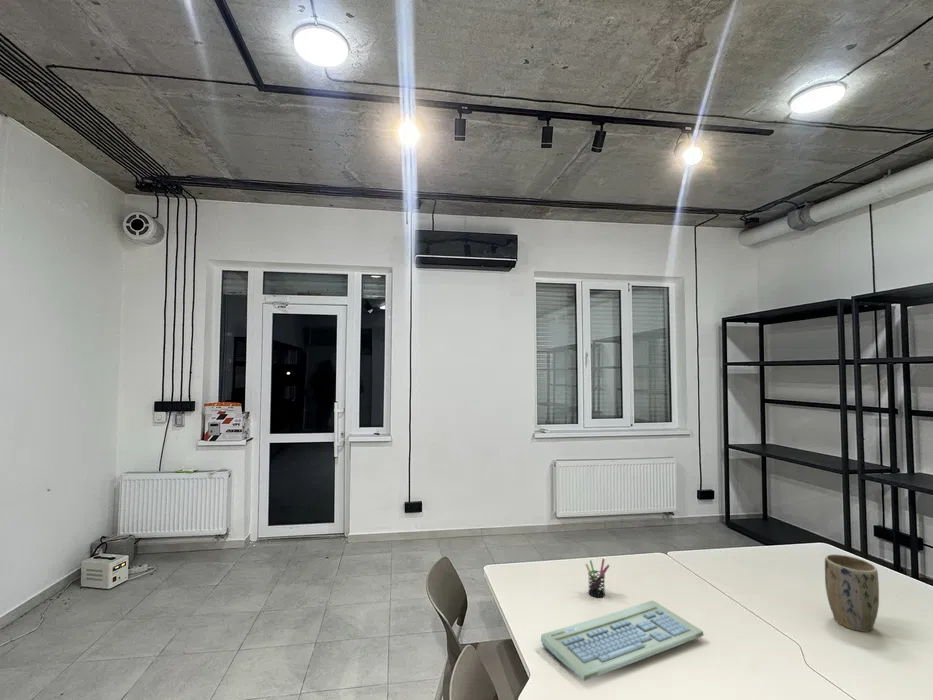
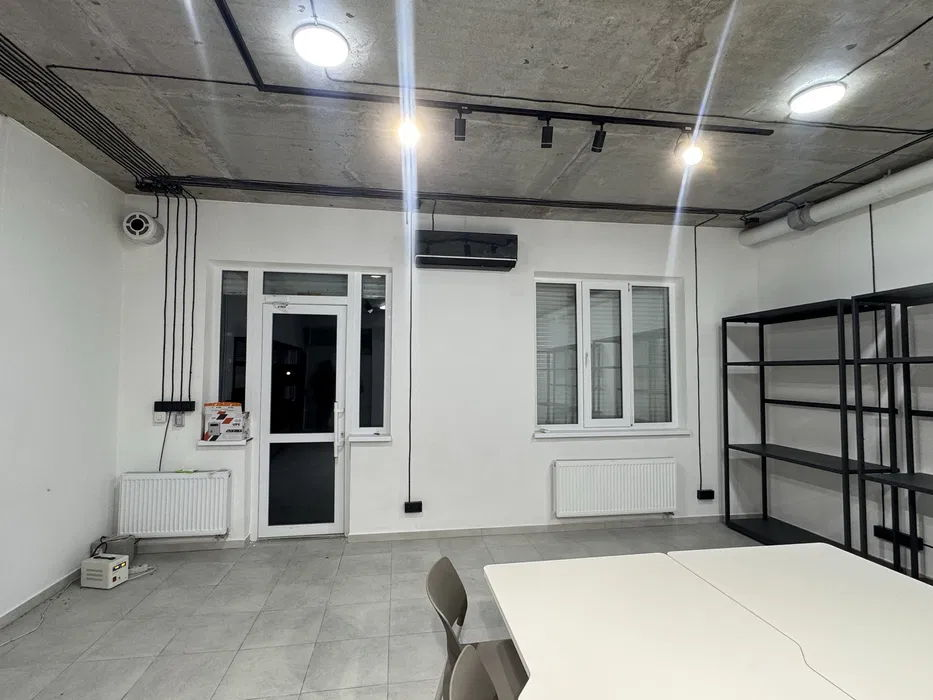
- keyboard (623, 636)
- pen holder (596, 575)
- plant pot (851, 592)
